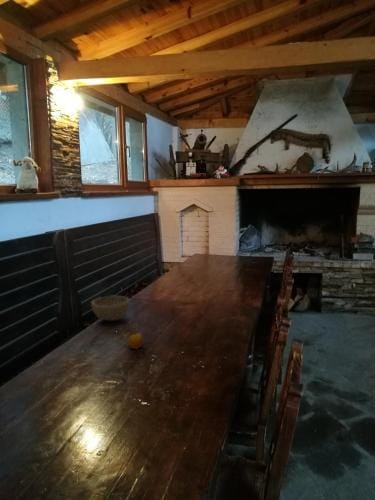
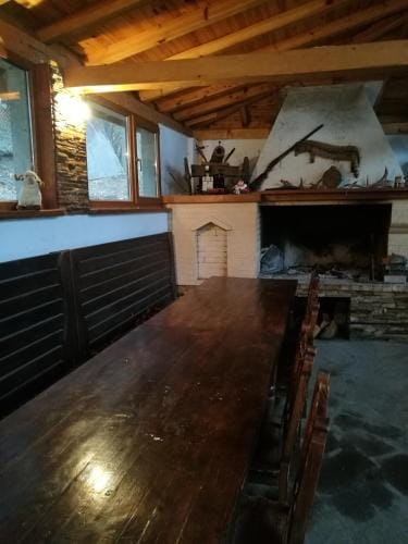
- fruit (131, 337)
- bowl (111, 310)
